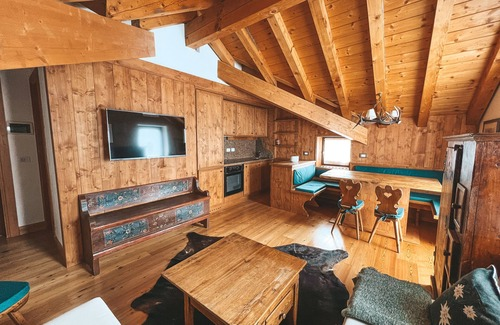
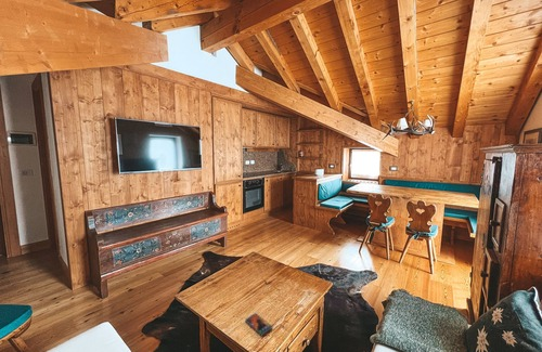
+ smartphone (258, 323)
